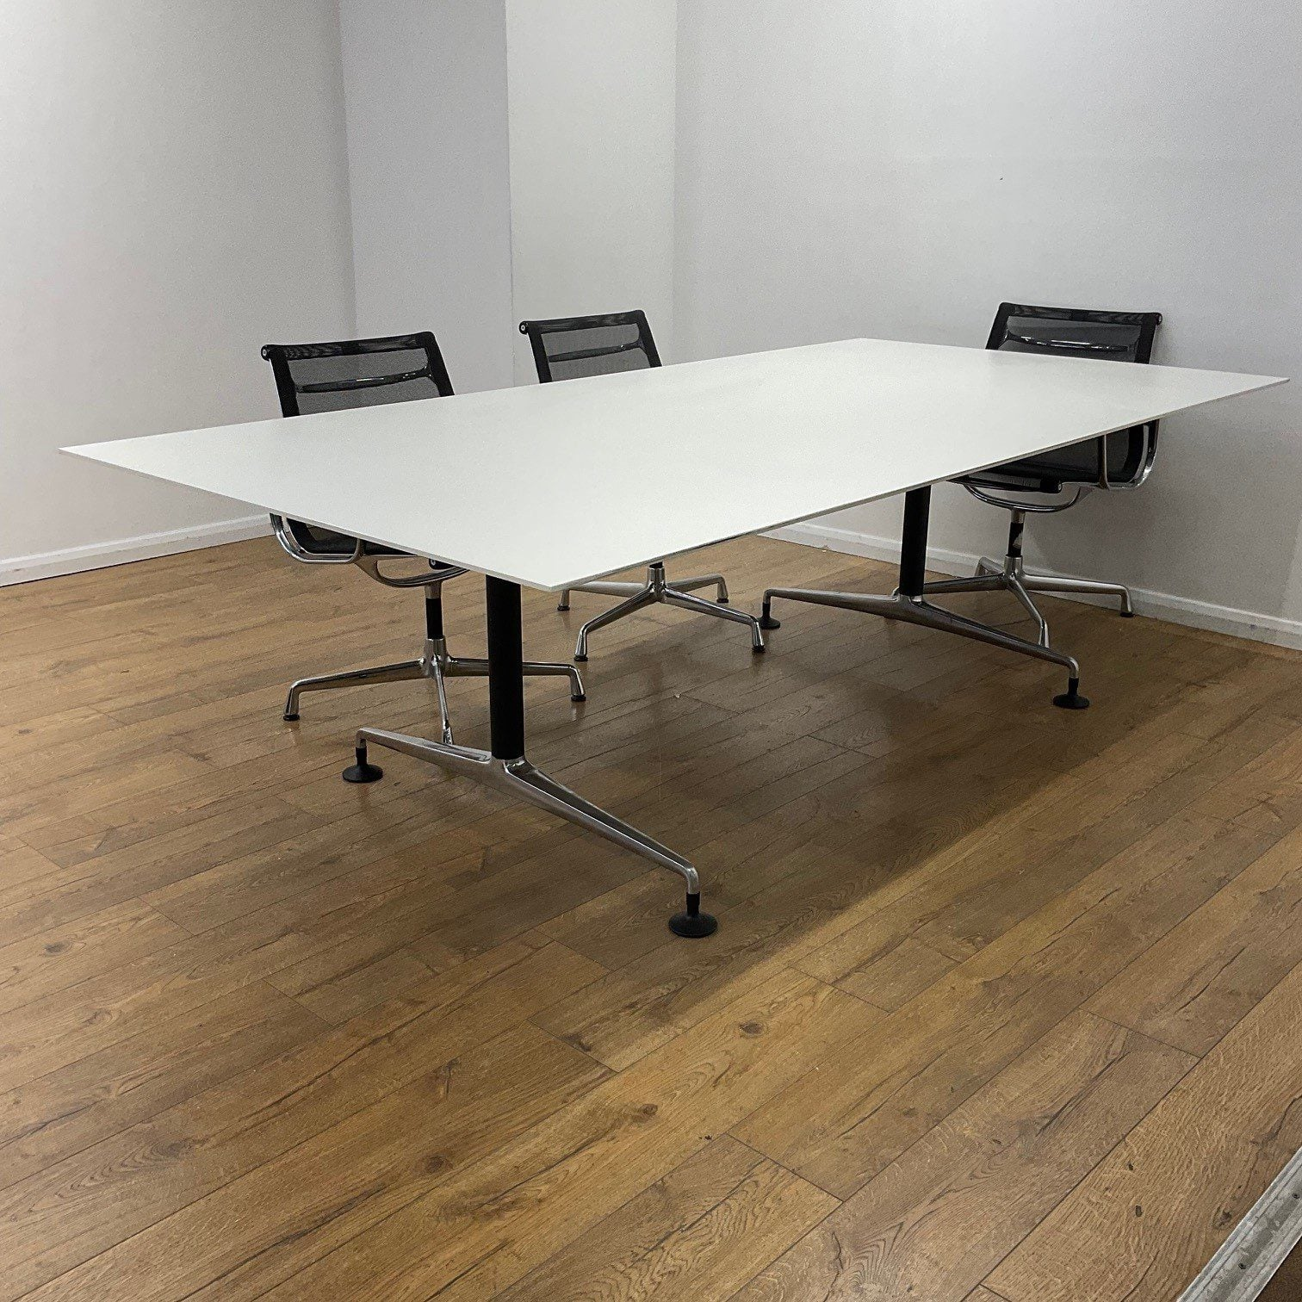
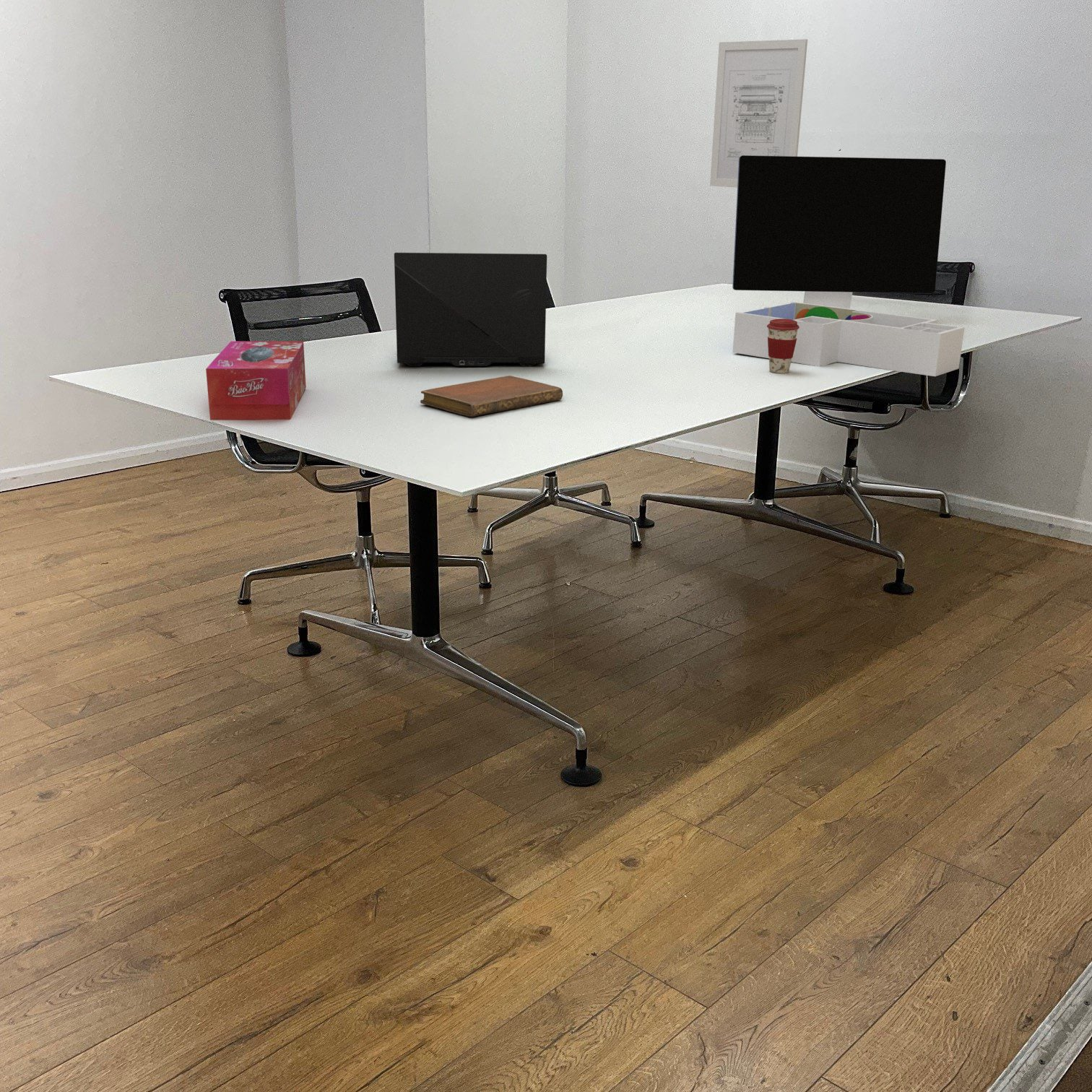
+ desk organizer (850, 339)
+ coffee cup (781, 346)
+ wall art (756, 116)
+ laptop (470, 303)
+ tissue box (259, 378)
+ notebook (492, 395)
+ computer monitor (844, 243)
